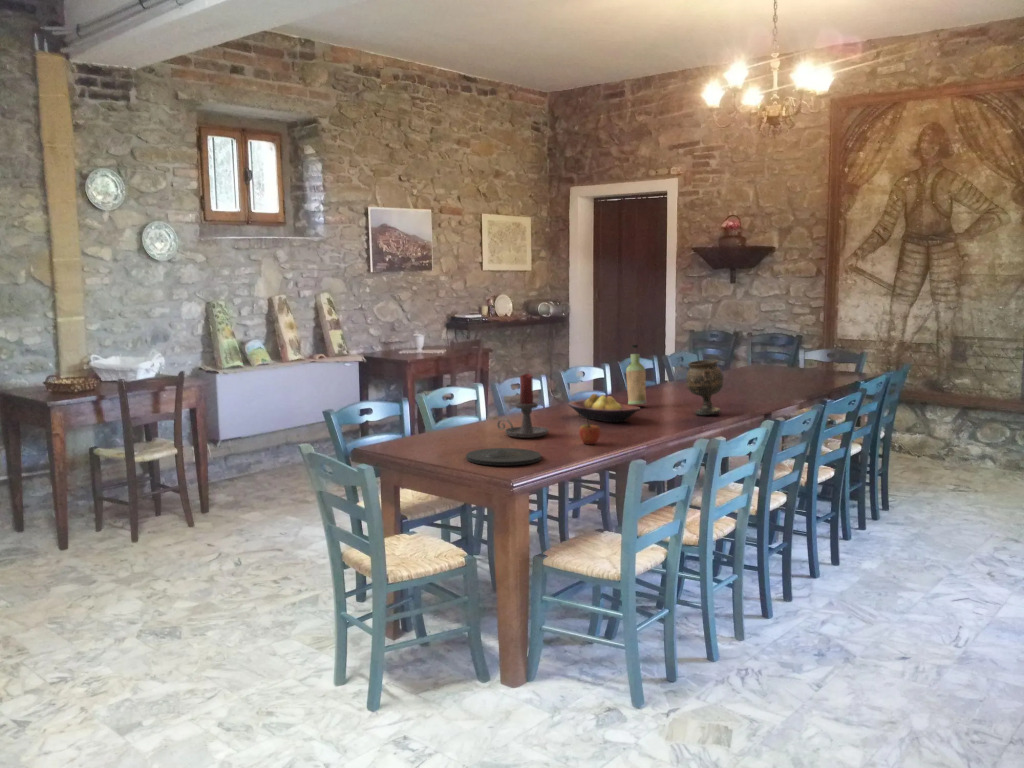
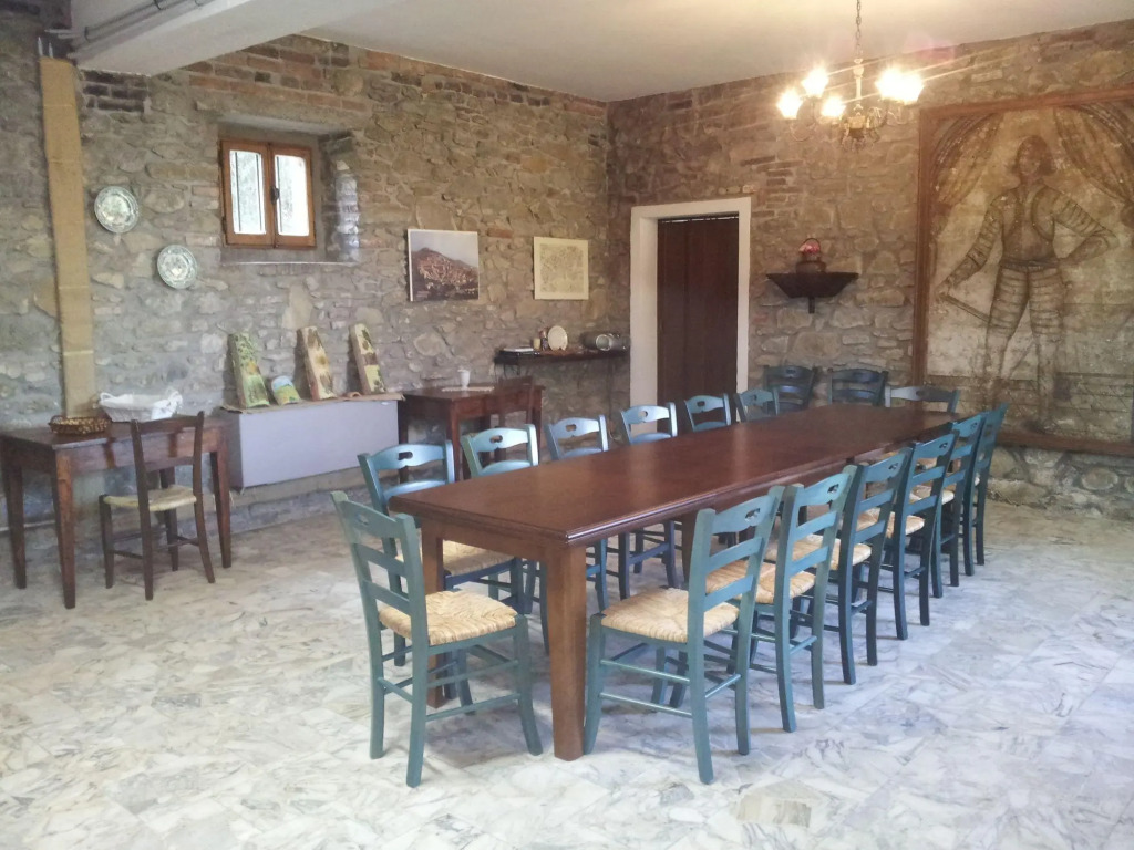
- candle holder (521, 404)
- goblet (704, 387)
- bottle (636, 375)
- plate (503, 453)
- fruit bowl (603, 406)
- apple (589, 430)
